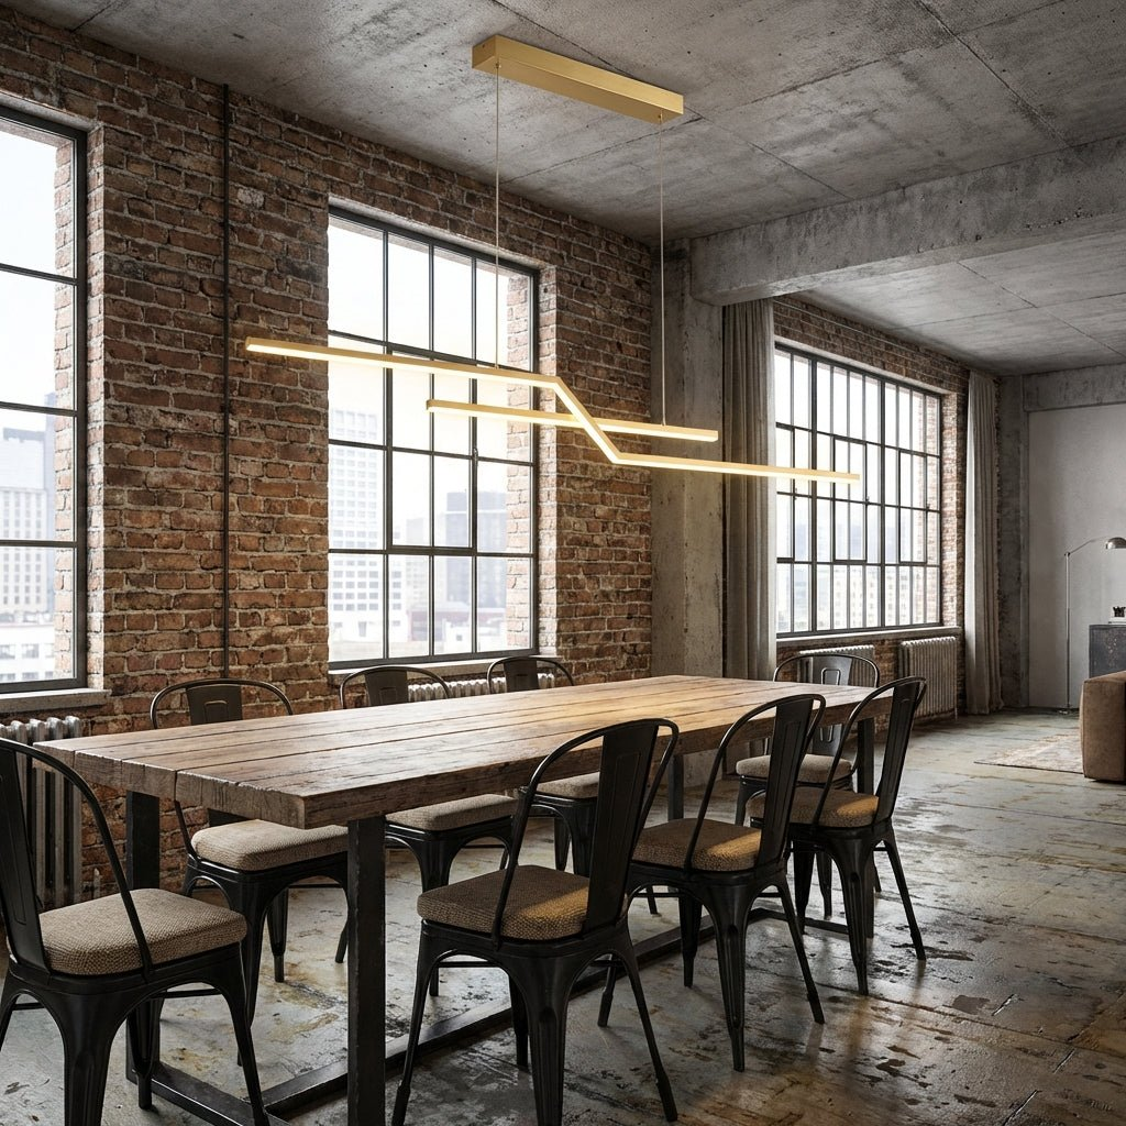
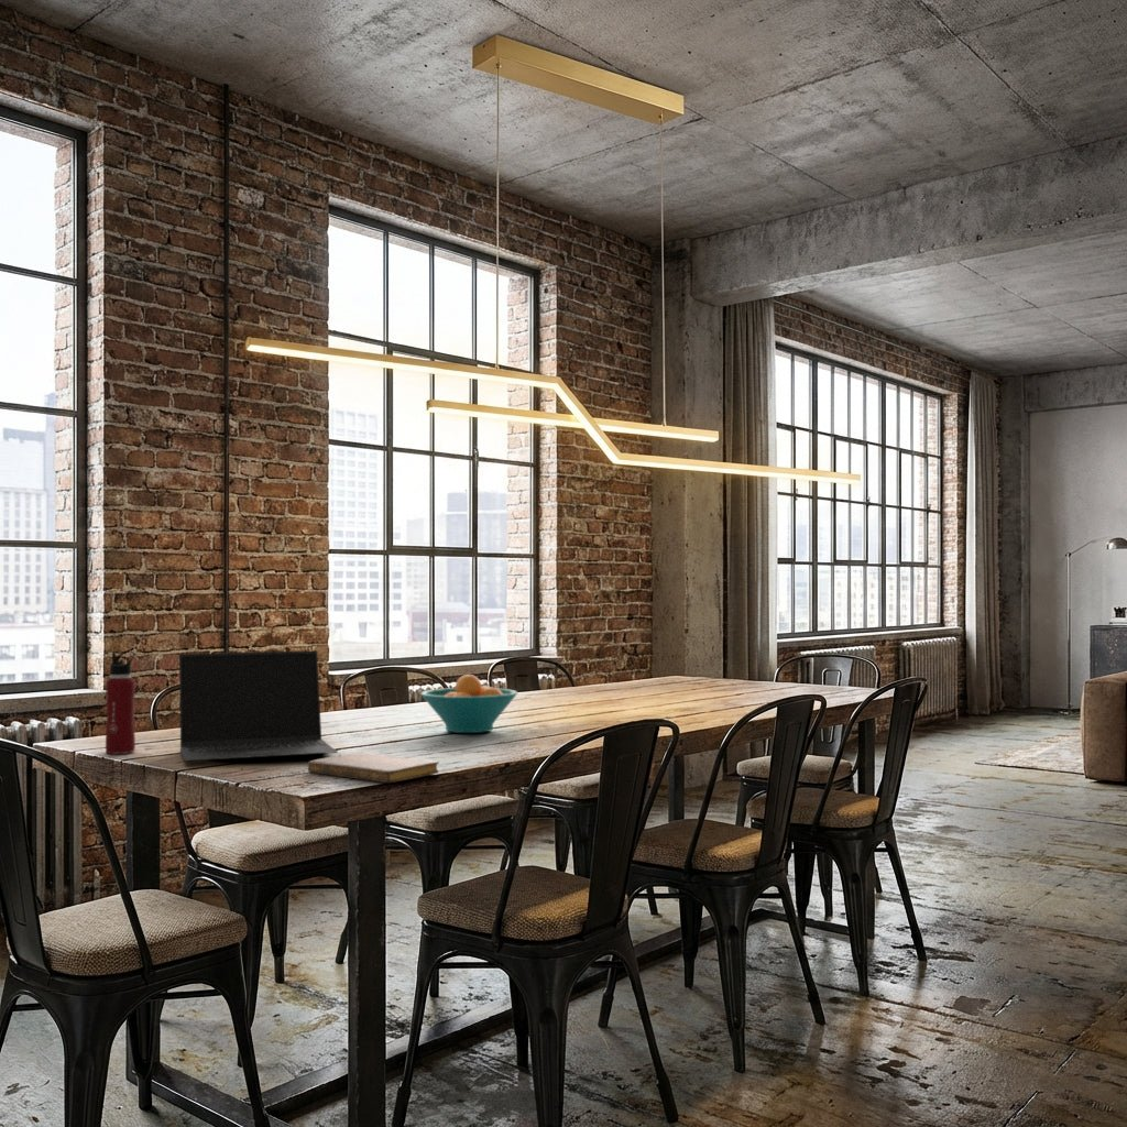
+ fruit bowl (469, 702)
+ laptop (255, 704)
+ notebook (373, 766)
+ water bottle (120, 701)
